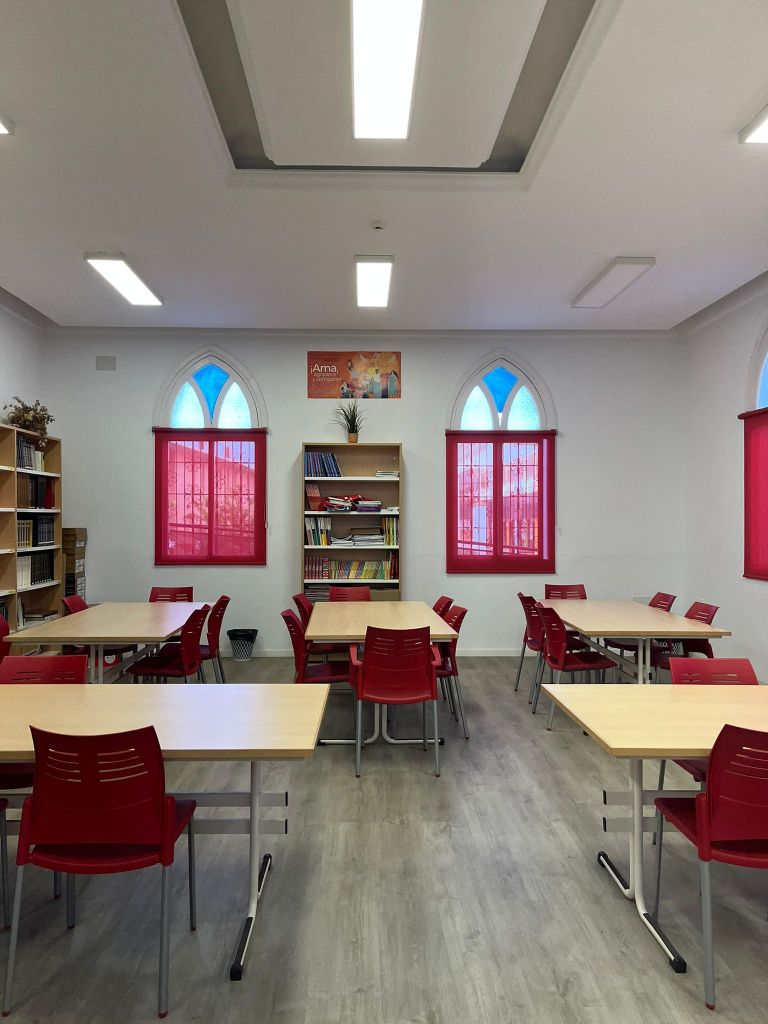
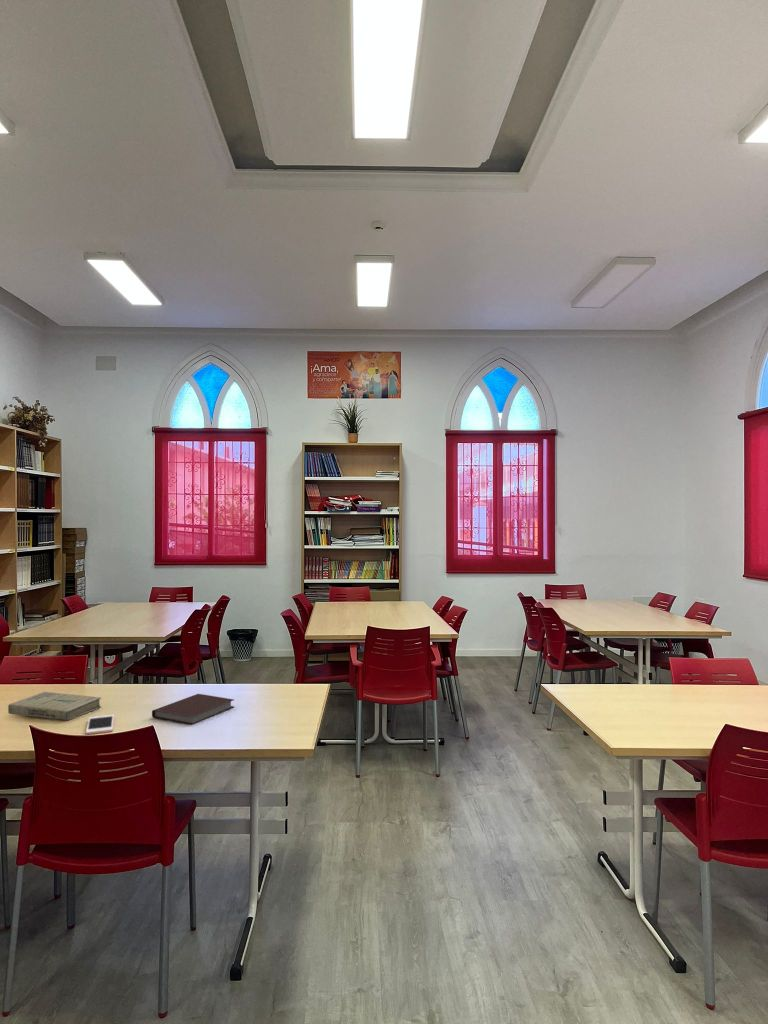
+ book (55, 705)
+ cell phone (100, 724)
+ notebook (194, 708)
